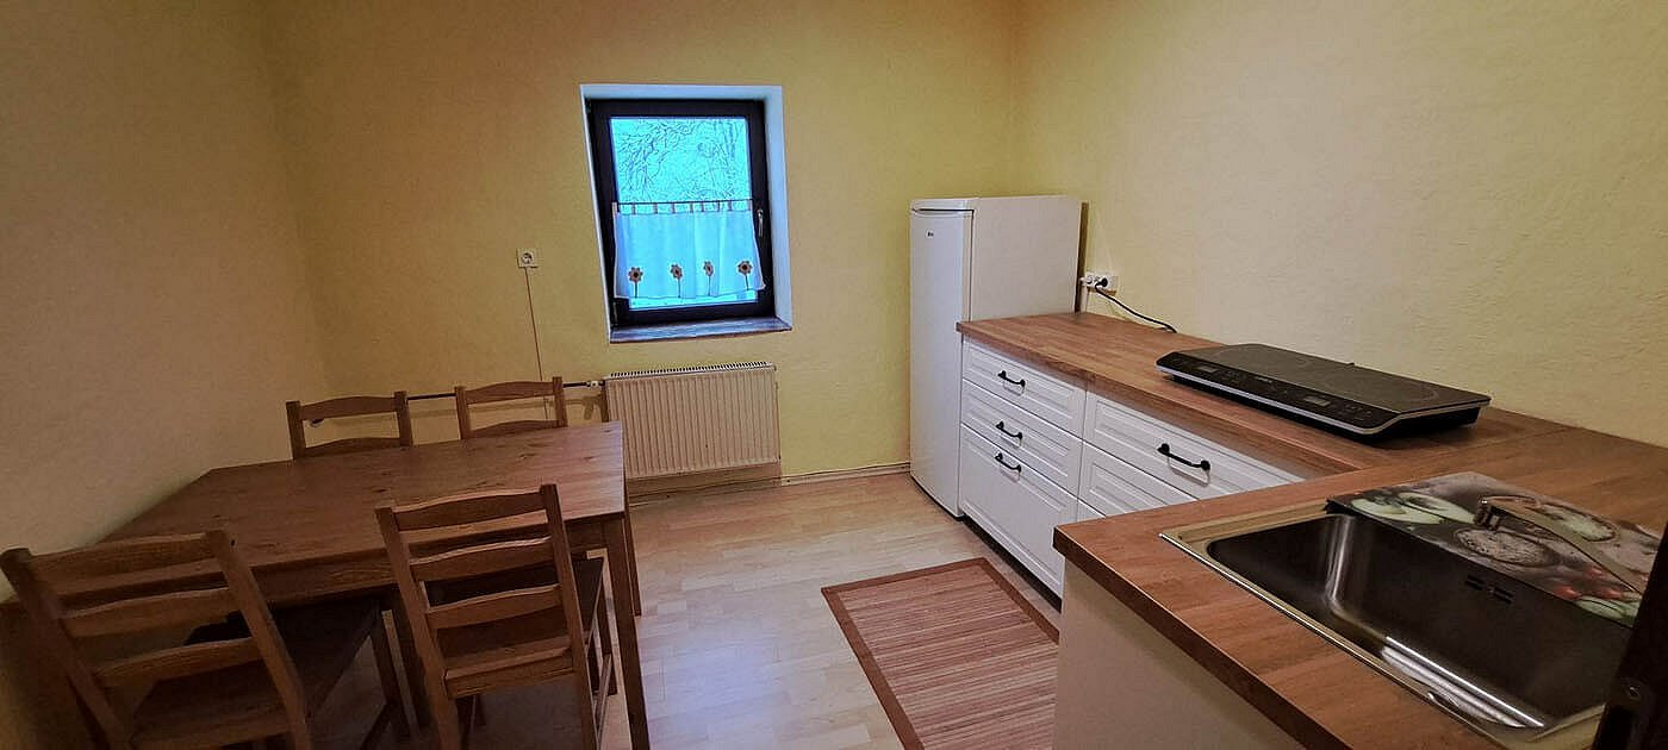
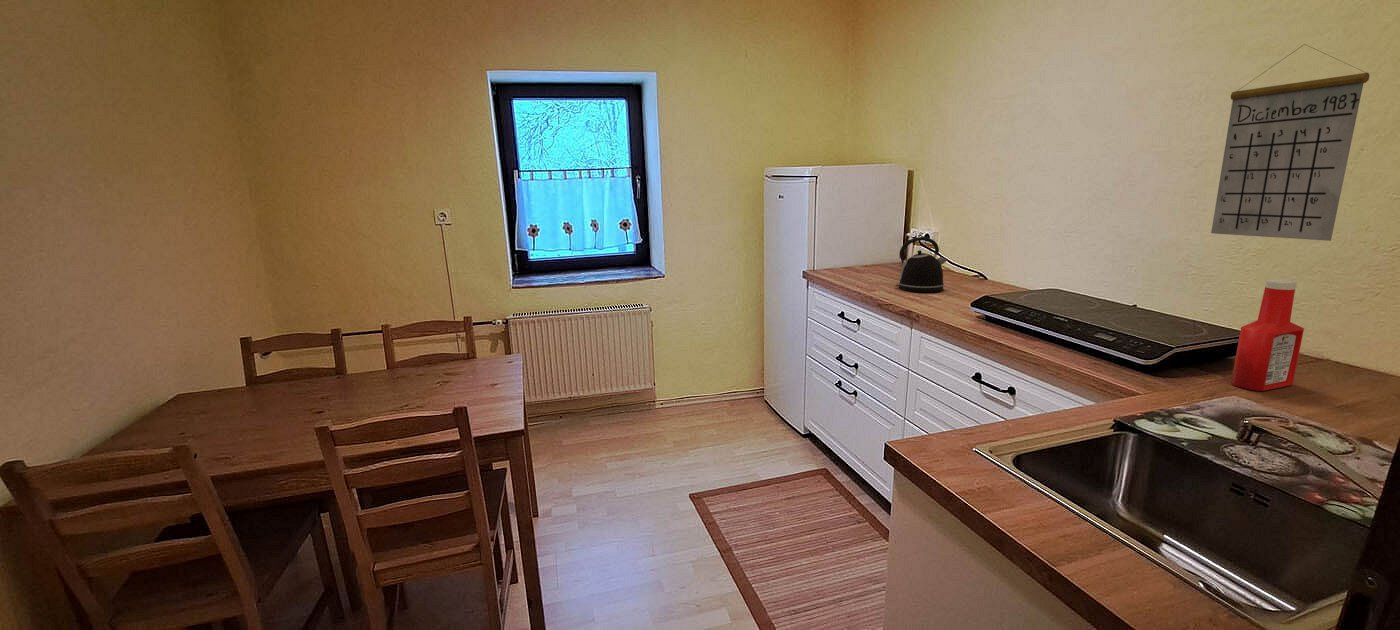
+ kettle (921, 262)
+ soap bottle (1271, 333)
+ calendar (1283, 143)
